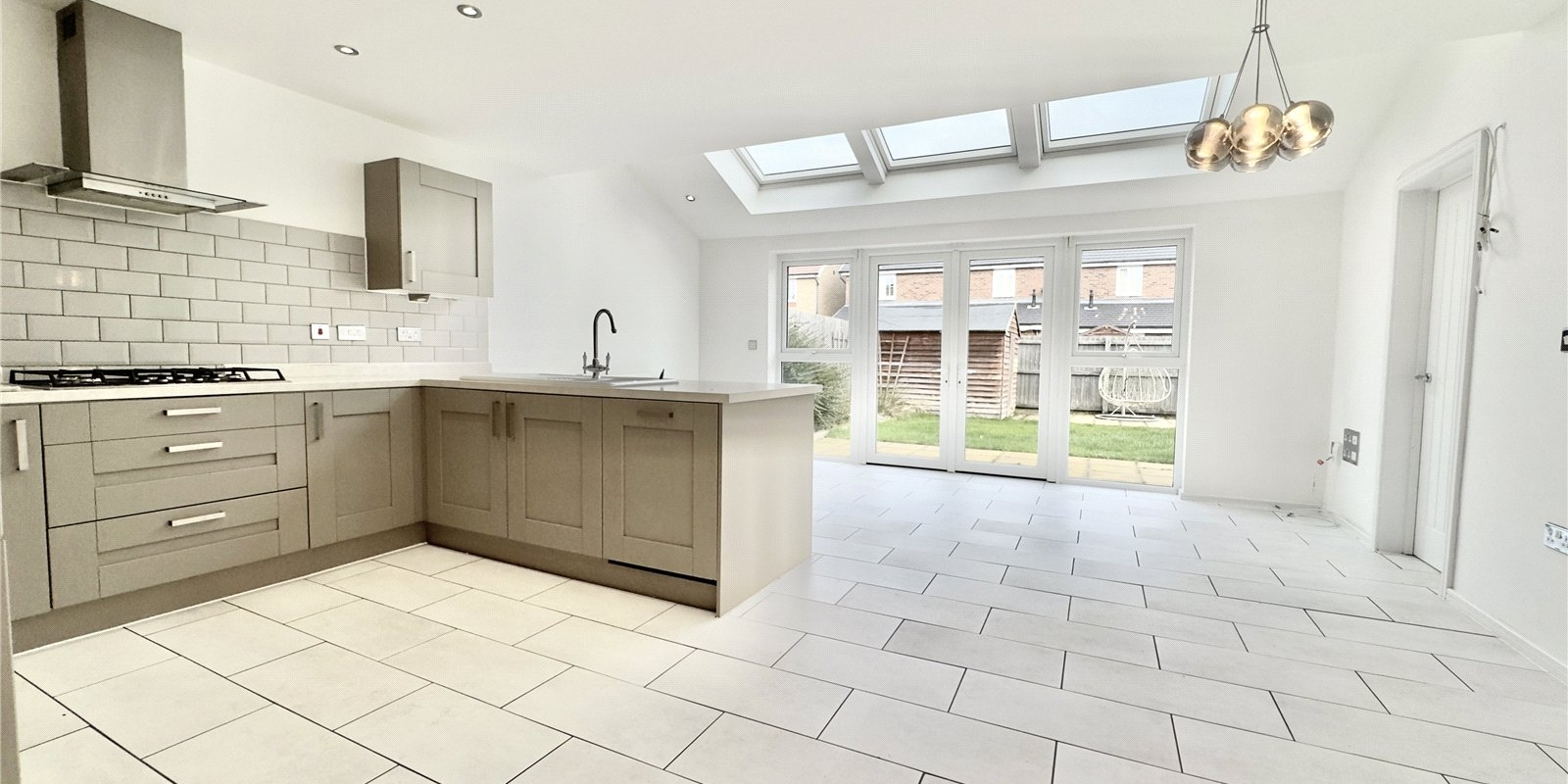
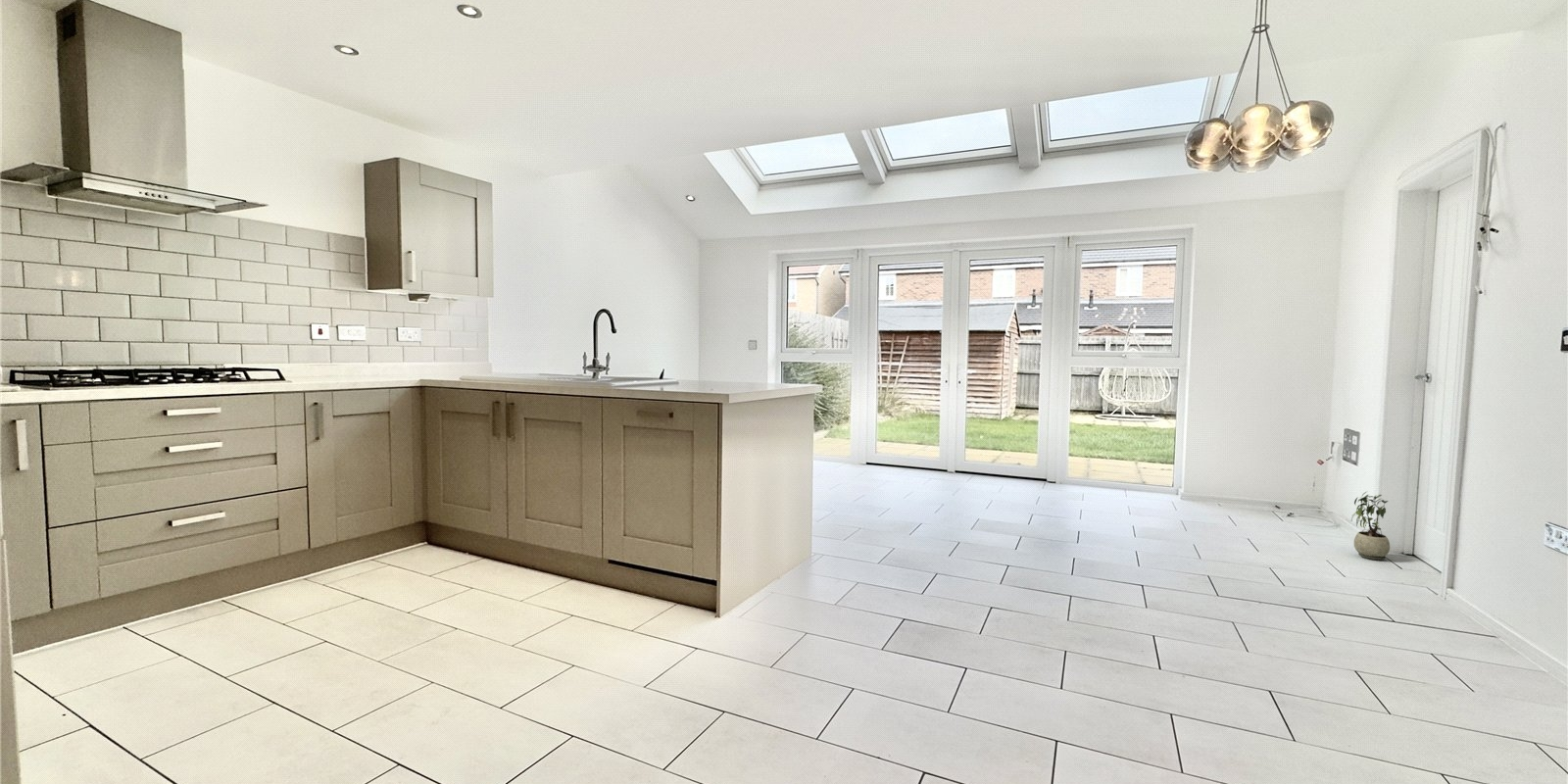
+ potted plant (1369, 525)
